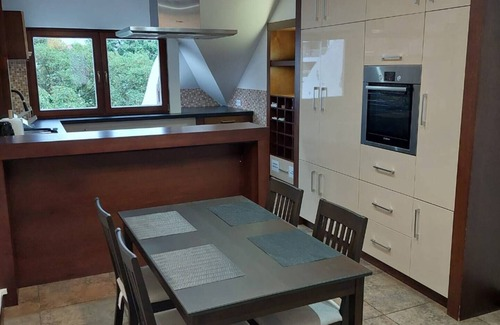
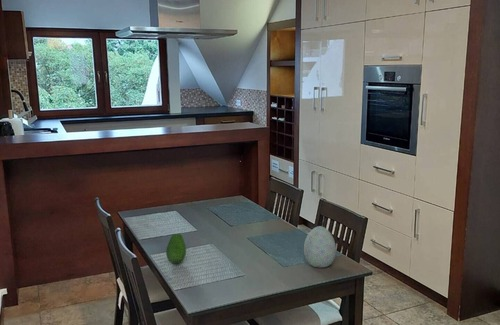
+ fruit (175, 248)
+ decorative egg (319, 245)
